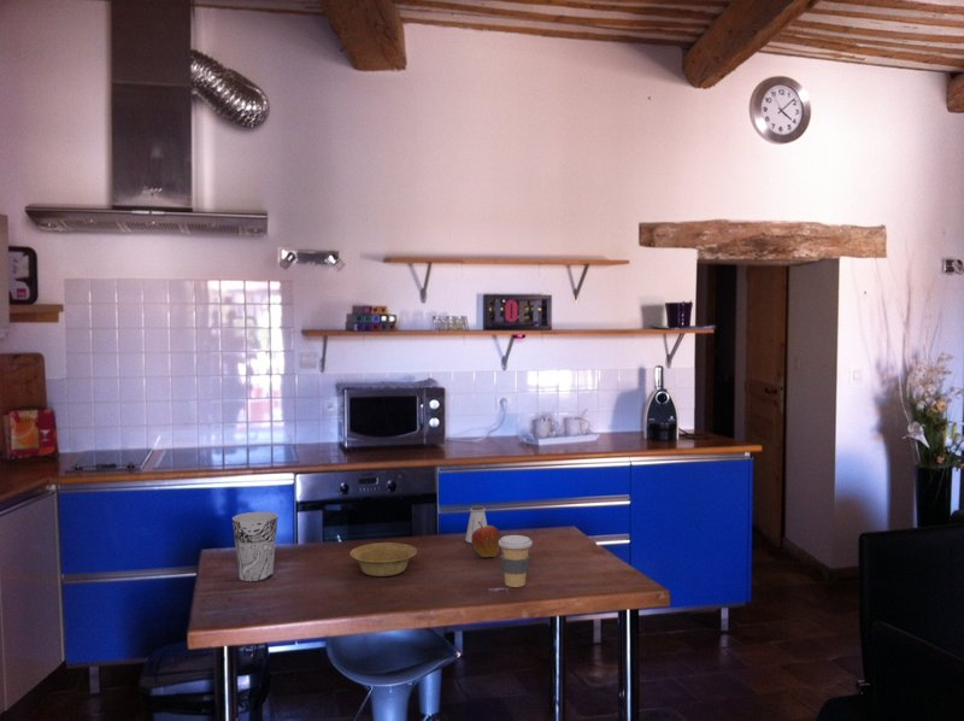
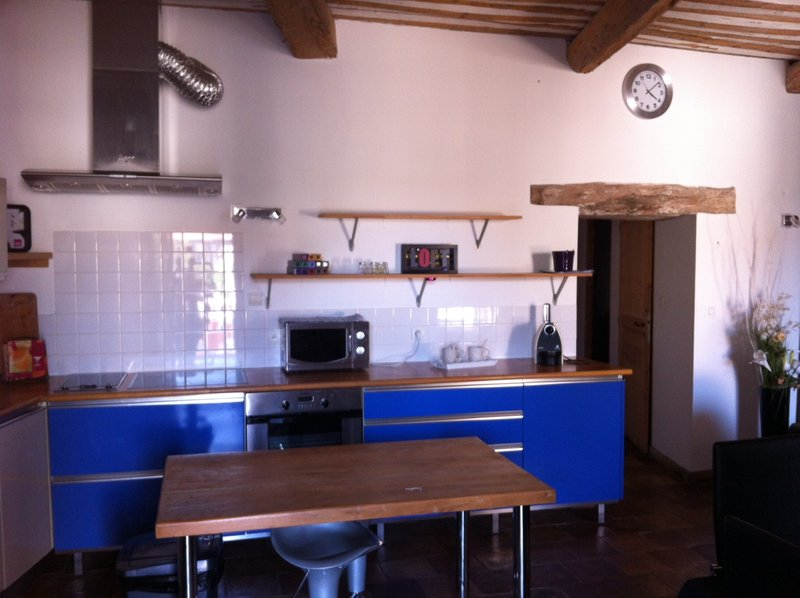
- bowl (383, 561)
- saltshaker (477, 522)
- coffee cup (515, 561)
- apple (486, 539)
- cup (255, 546)
